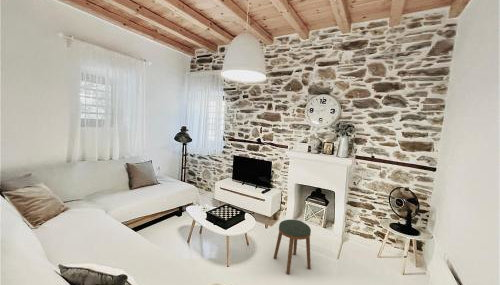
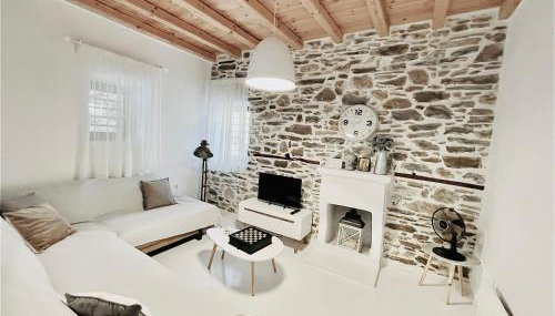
- stool (292, 243)
